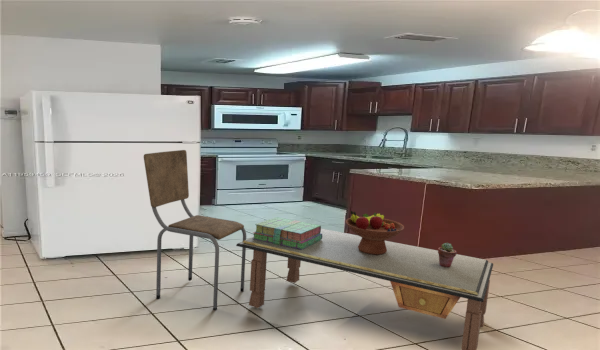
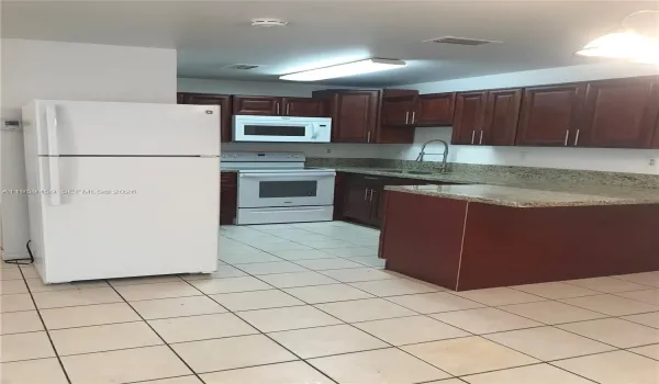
- potted succulent (446, 253)
- fruit bowl (373, 231)
- stack of books (288, 231)
- dining chair (196, 225)
- coffee table (361, 274)
